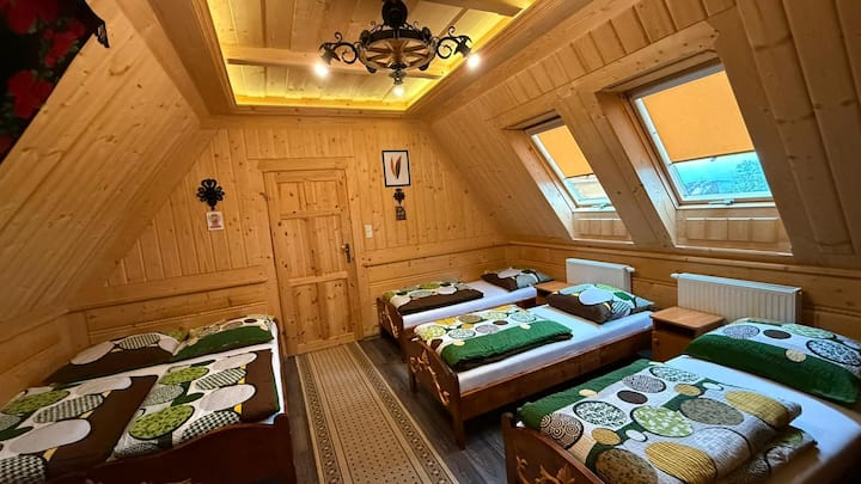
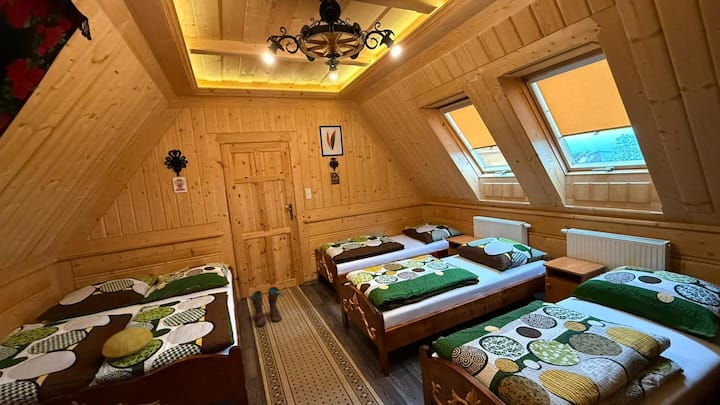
+ boots (269, 303)
+ cushion (128, 341)
